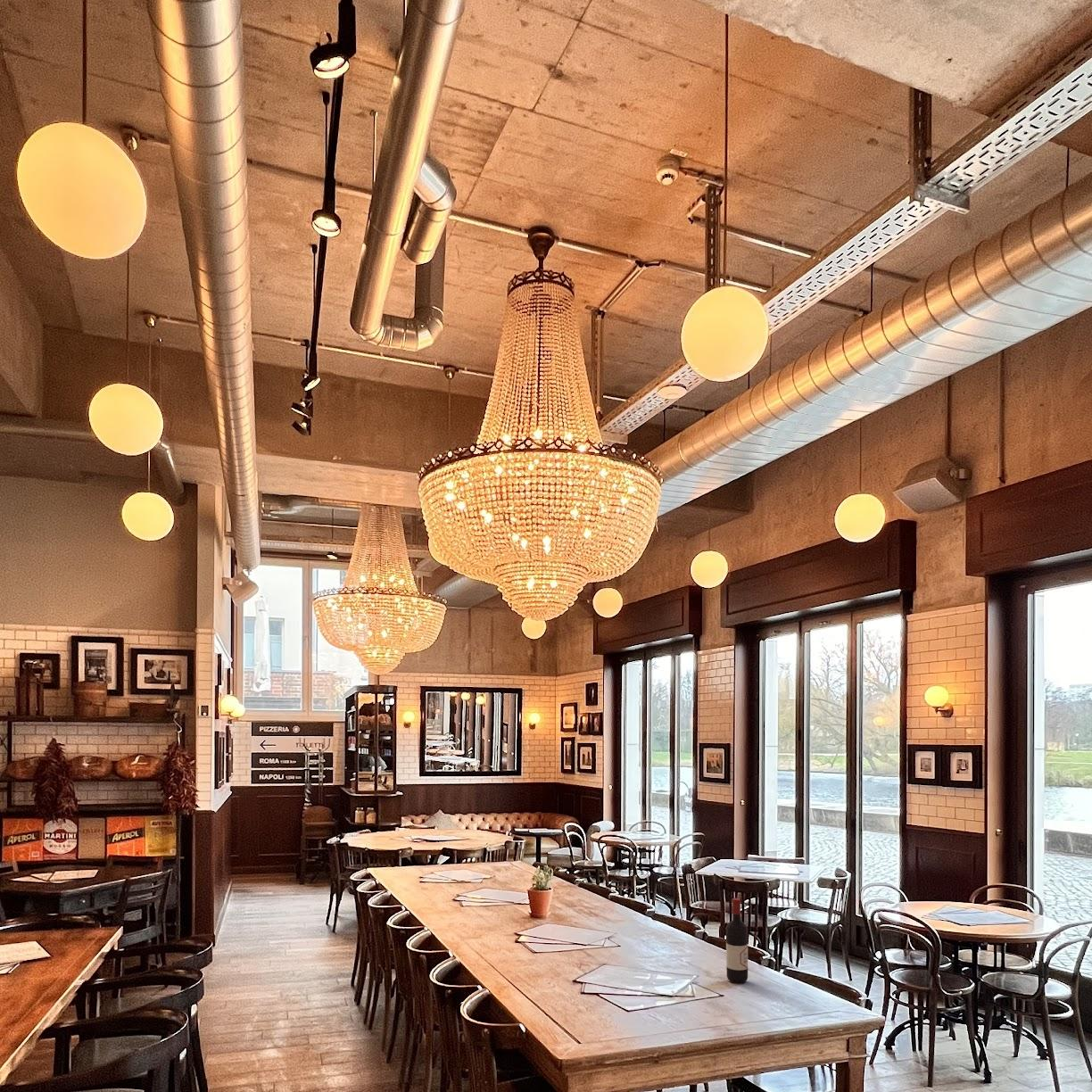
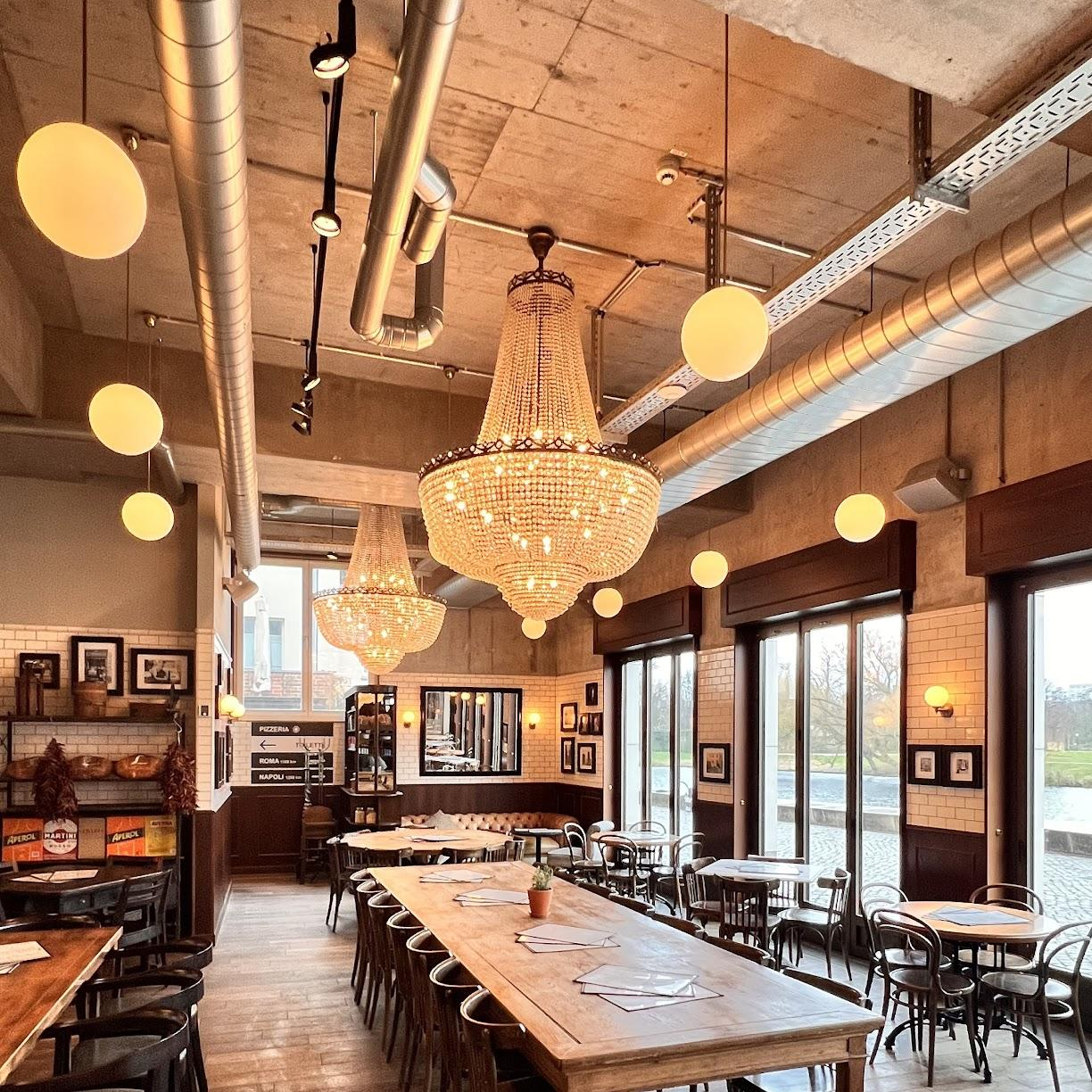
- wine bottle (736, 939)
